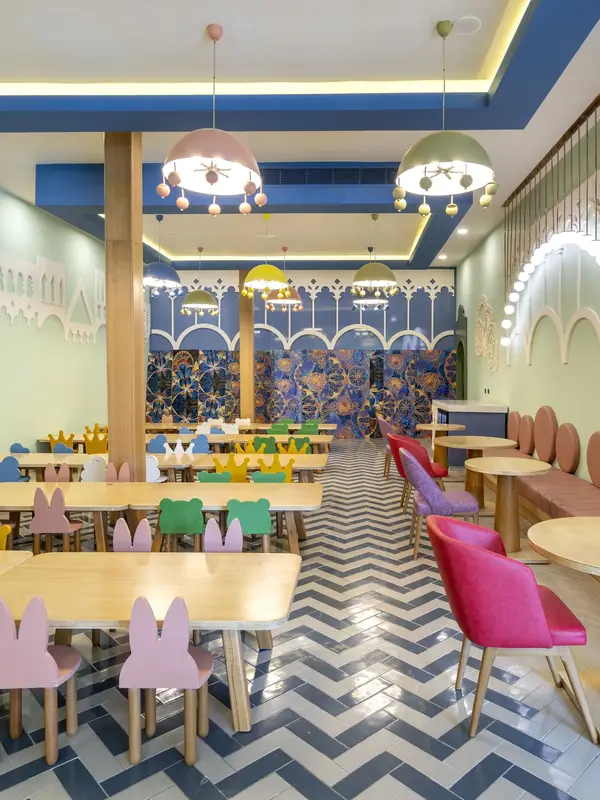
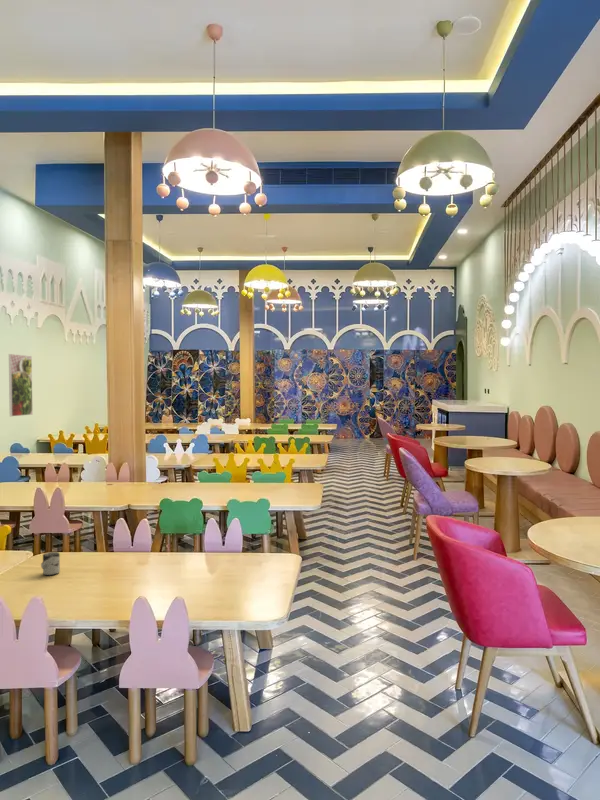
+ cup (49, 564)
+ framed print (21, 385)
